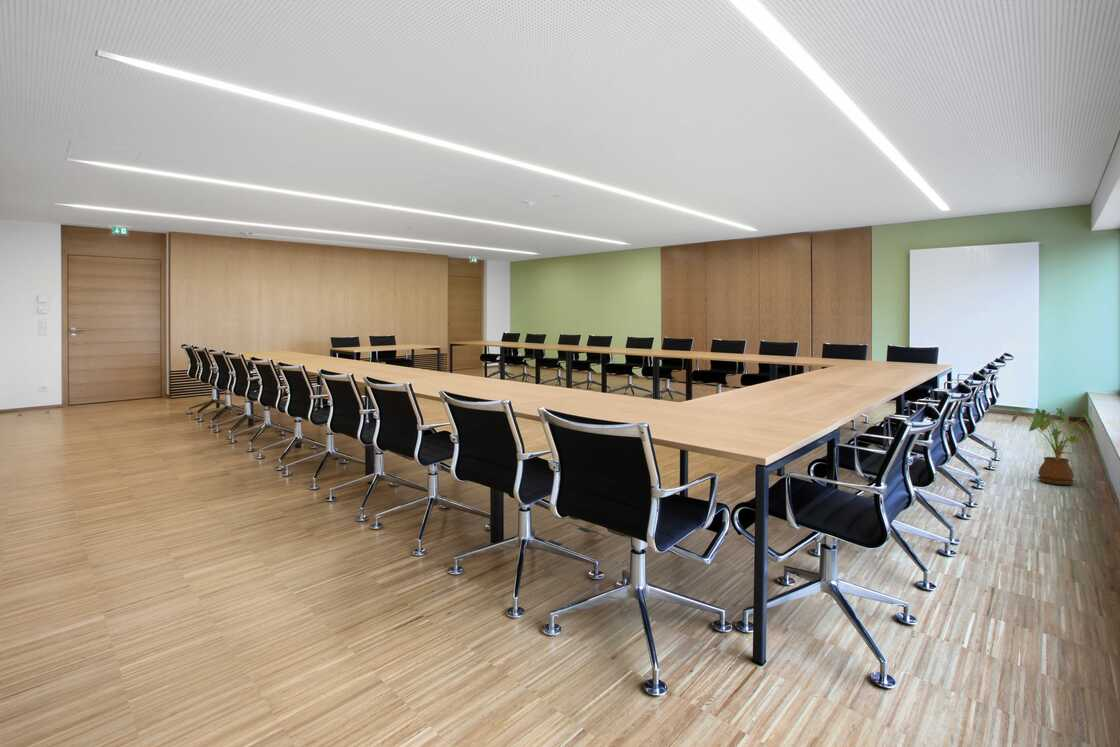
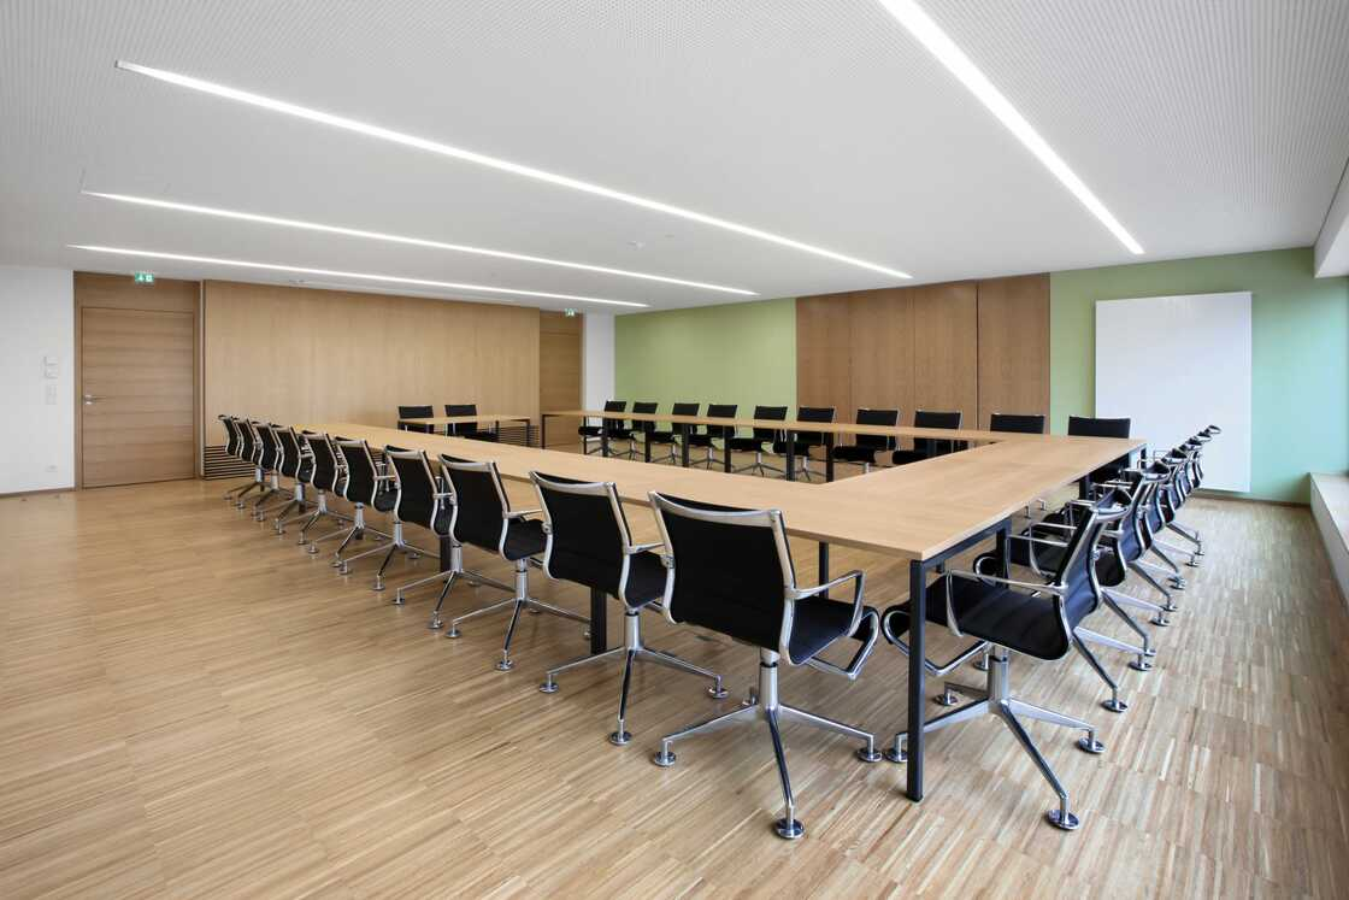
- house plant (1051, 444)
